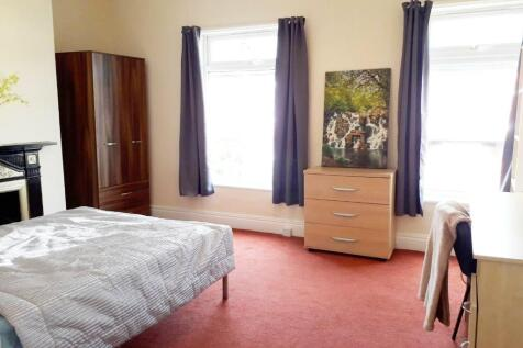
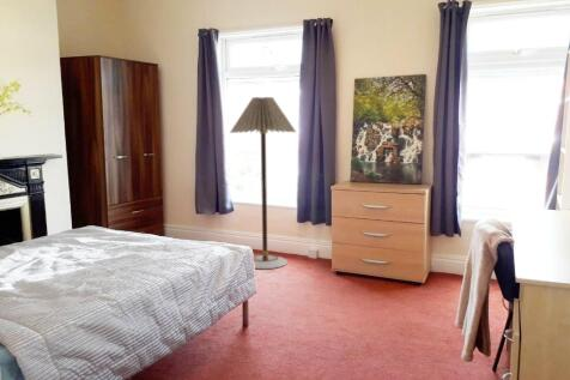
+ floor lamp (263, 181)
